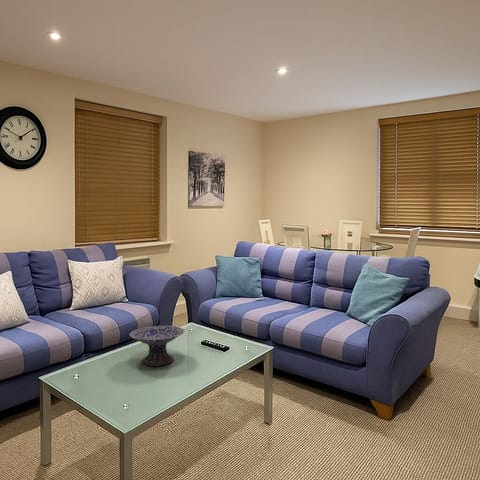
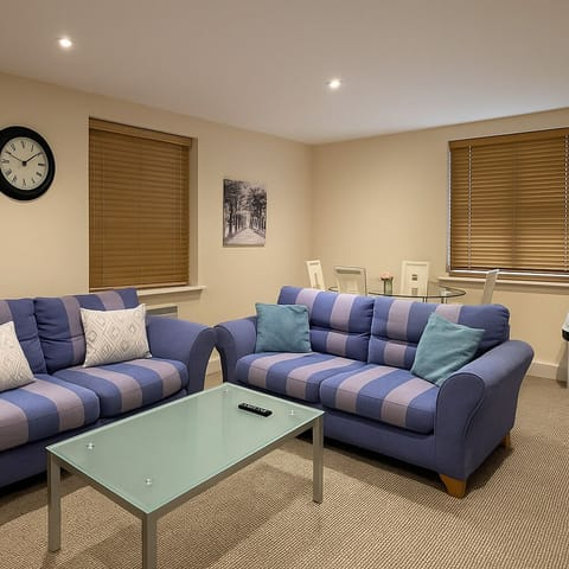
- decorative bowl (157, 346)
